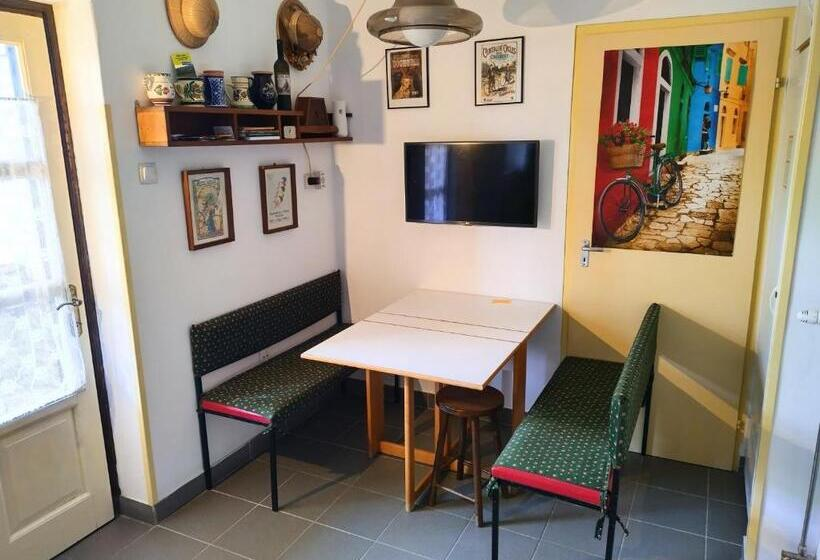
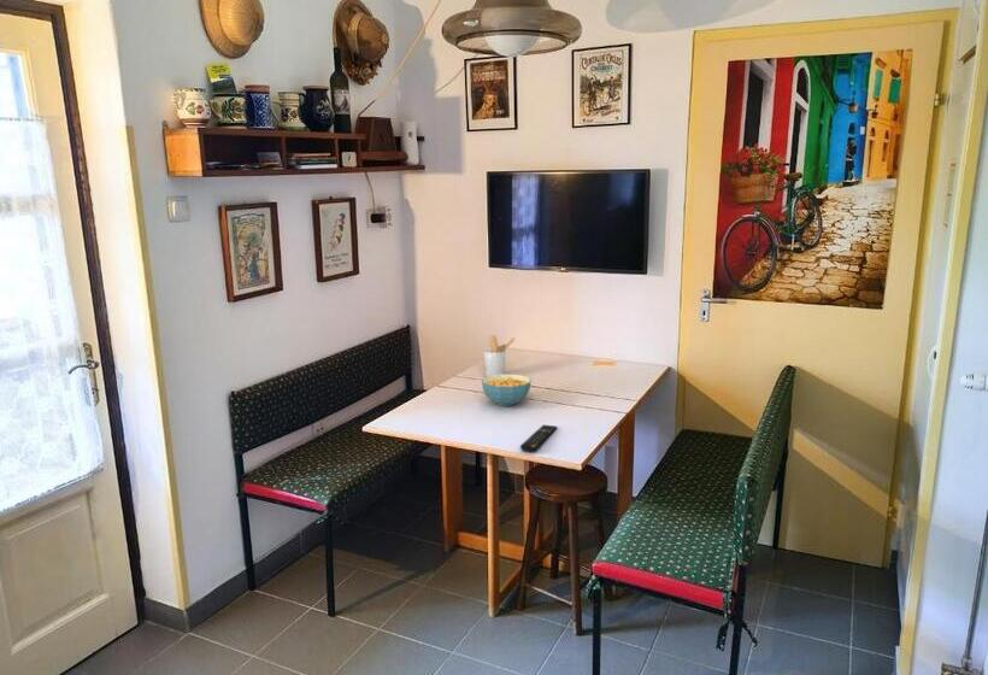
+ remote control (539, 438)
+ utensil holder (500, 357)
+ cereal bowl (506, 392)
